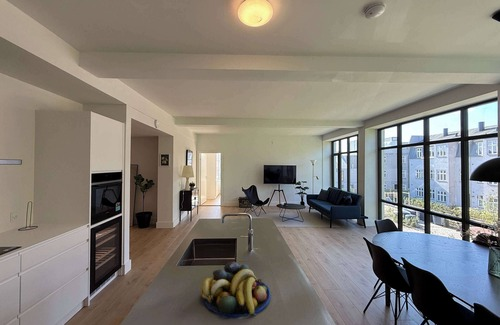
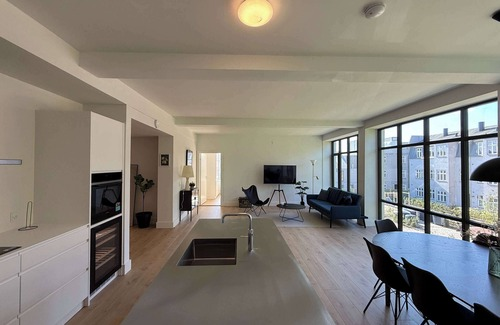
- fruit bowl (237, 282)
